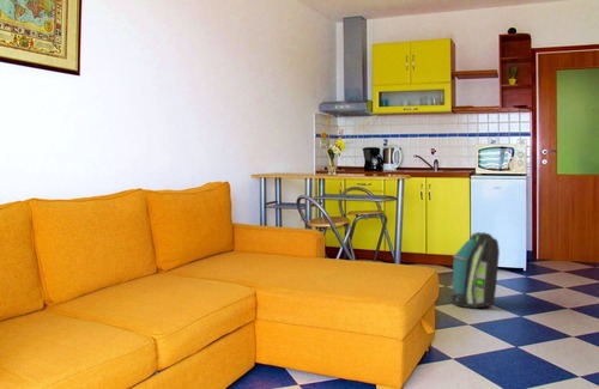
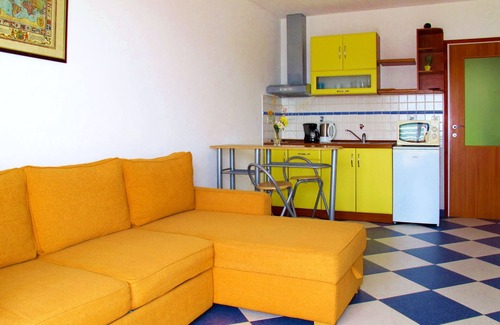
- backpack (476, 268)
